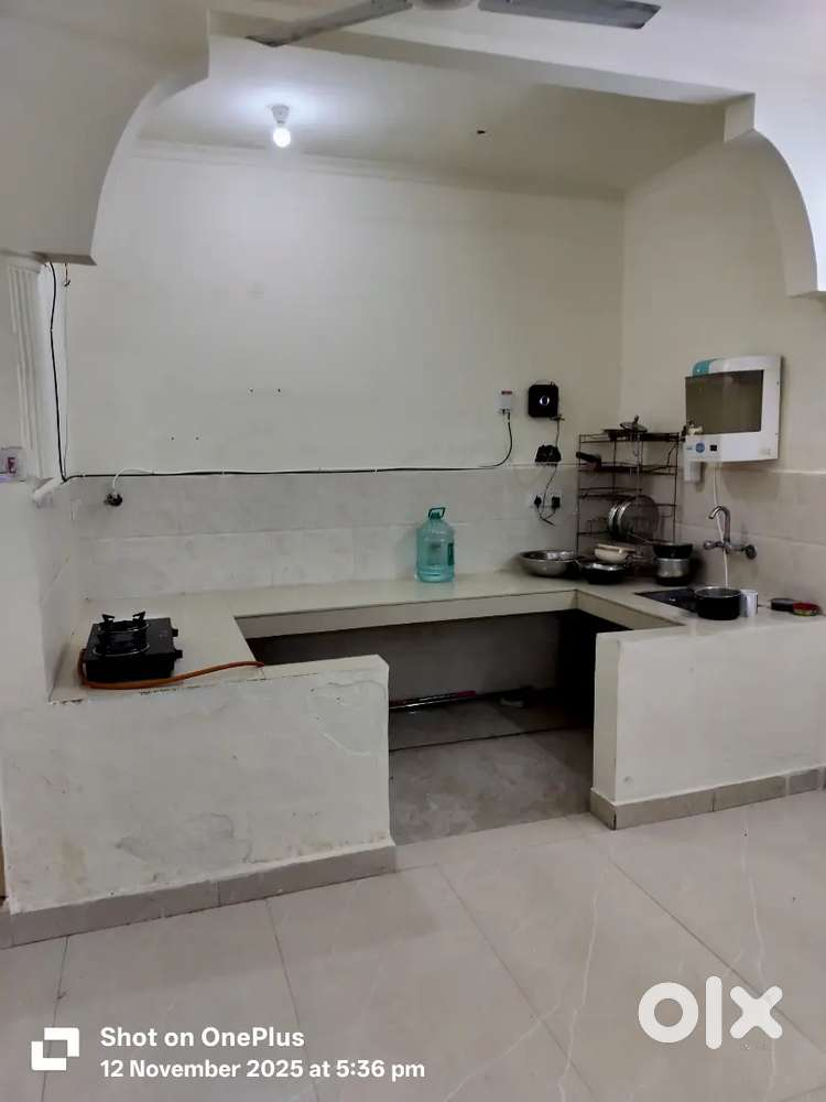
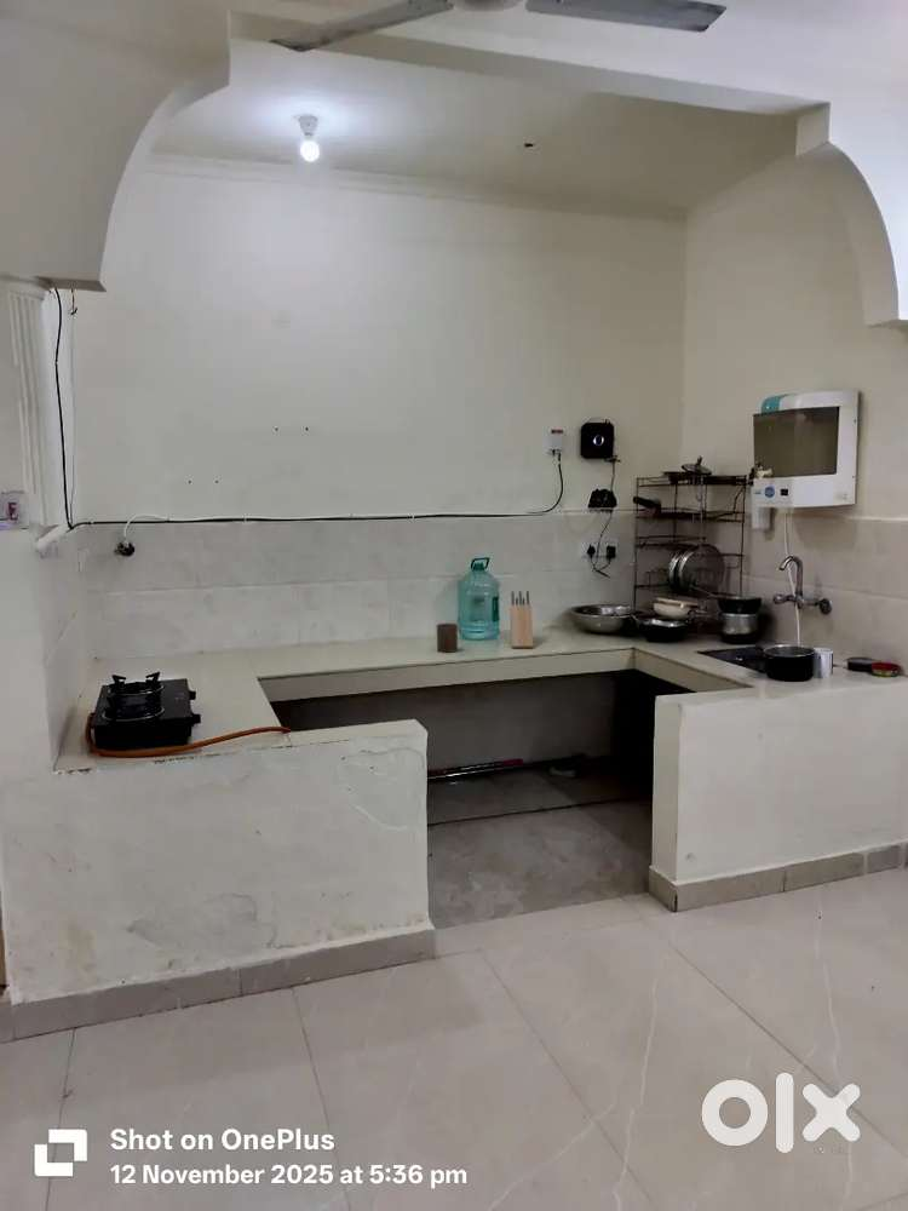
+ cup (447, 637)
+ knife block (521, 618)
